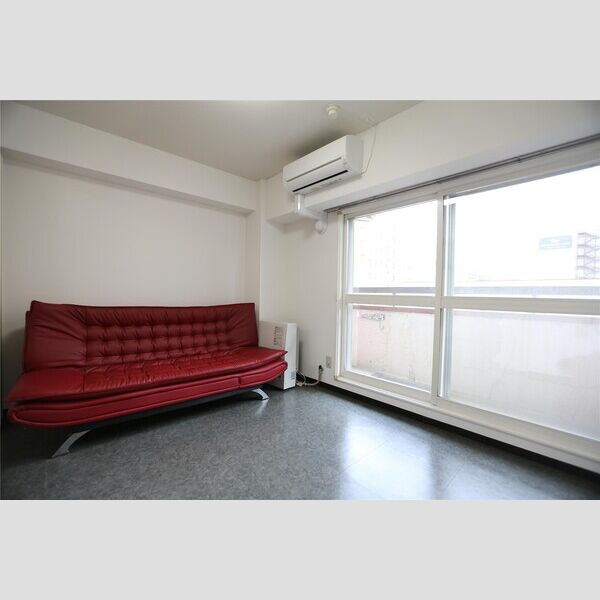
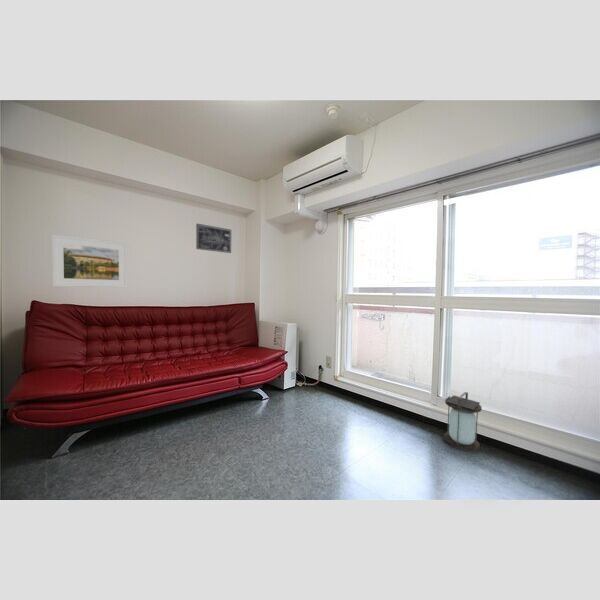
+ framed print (92, 263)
+ wall art (214, 238)
+ lantern (462, 418)
